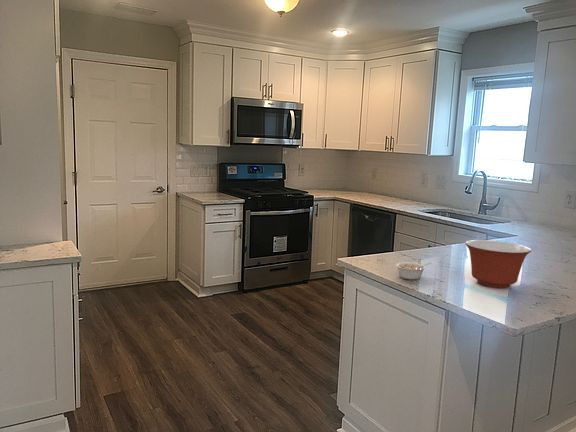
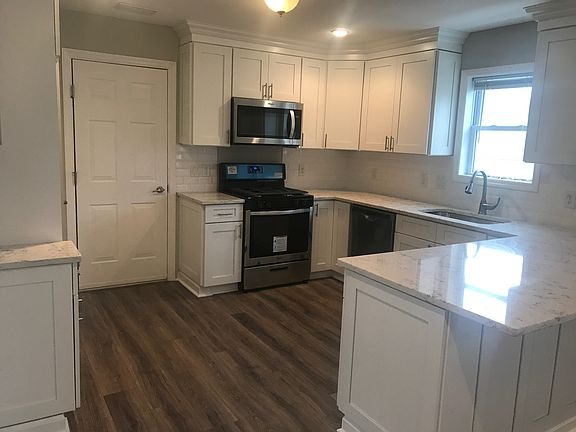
- mixing bowl (495, 264)
- legume (411, 270)
